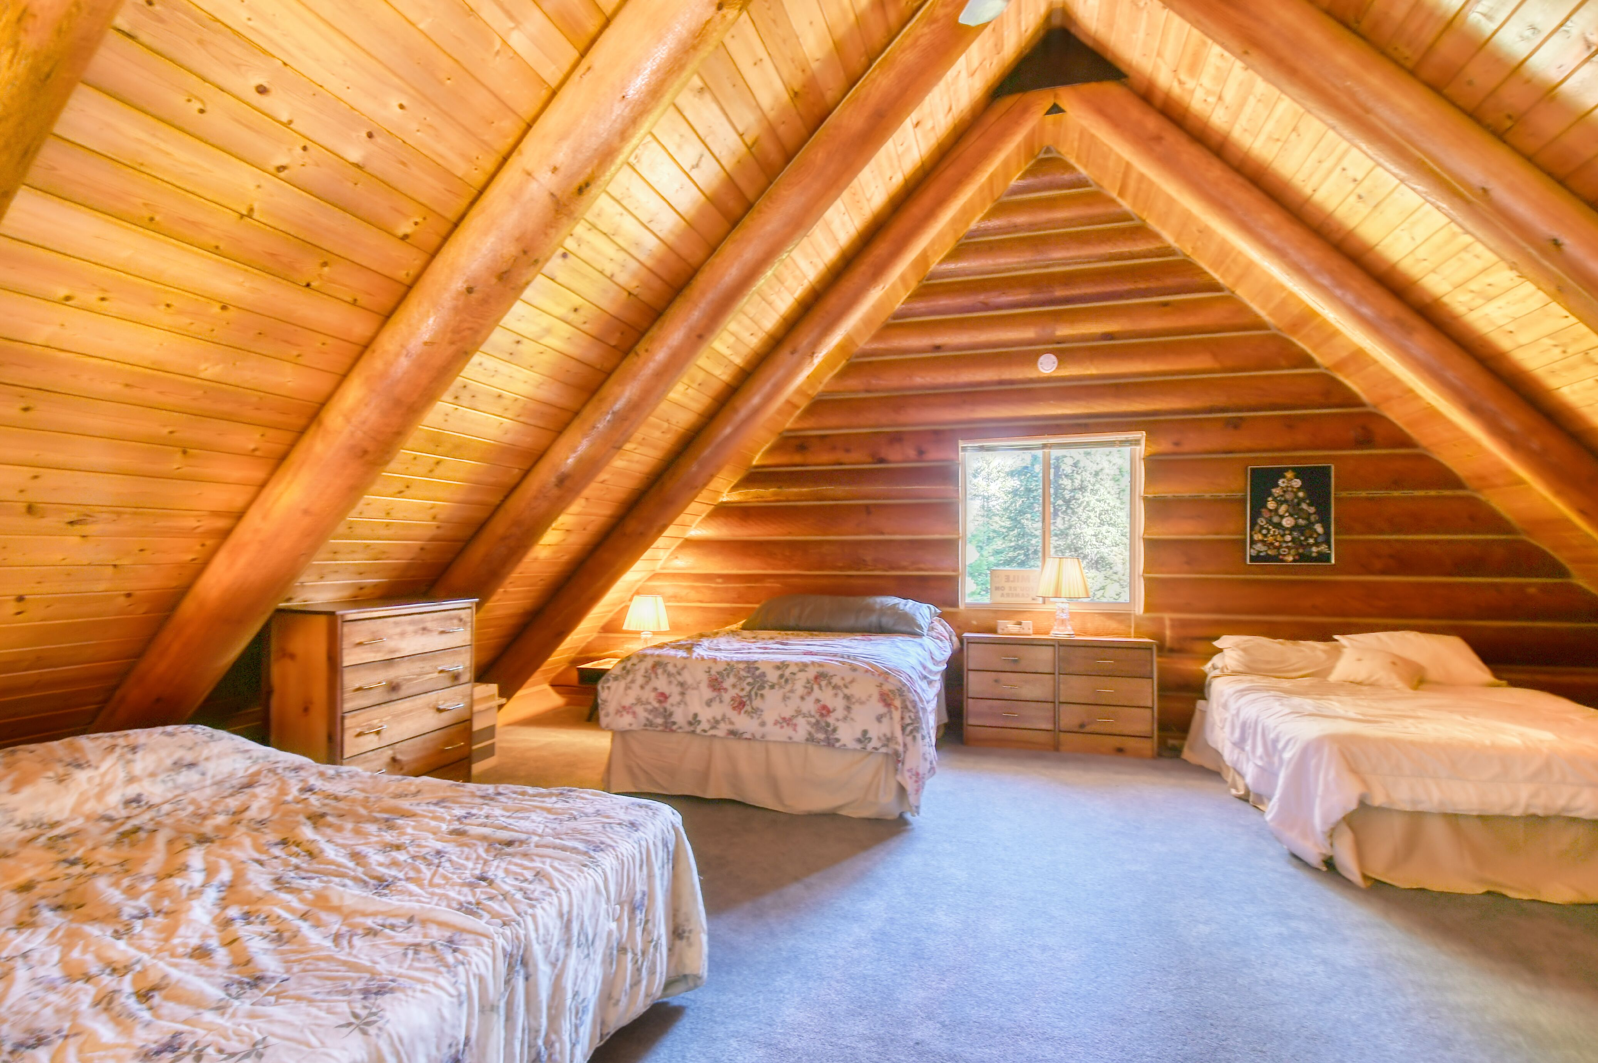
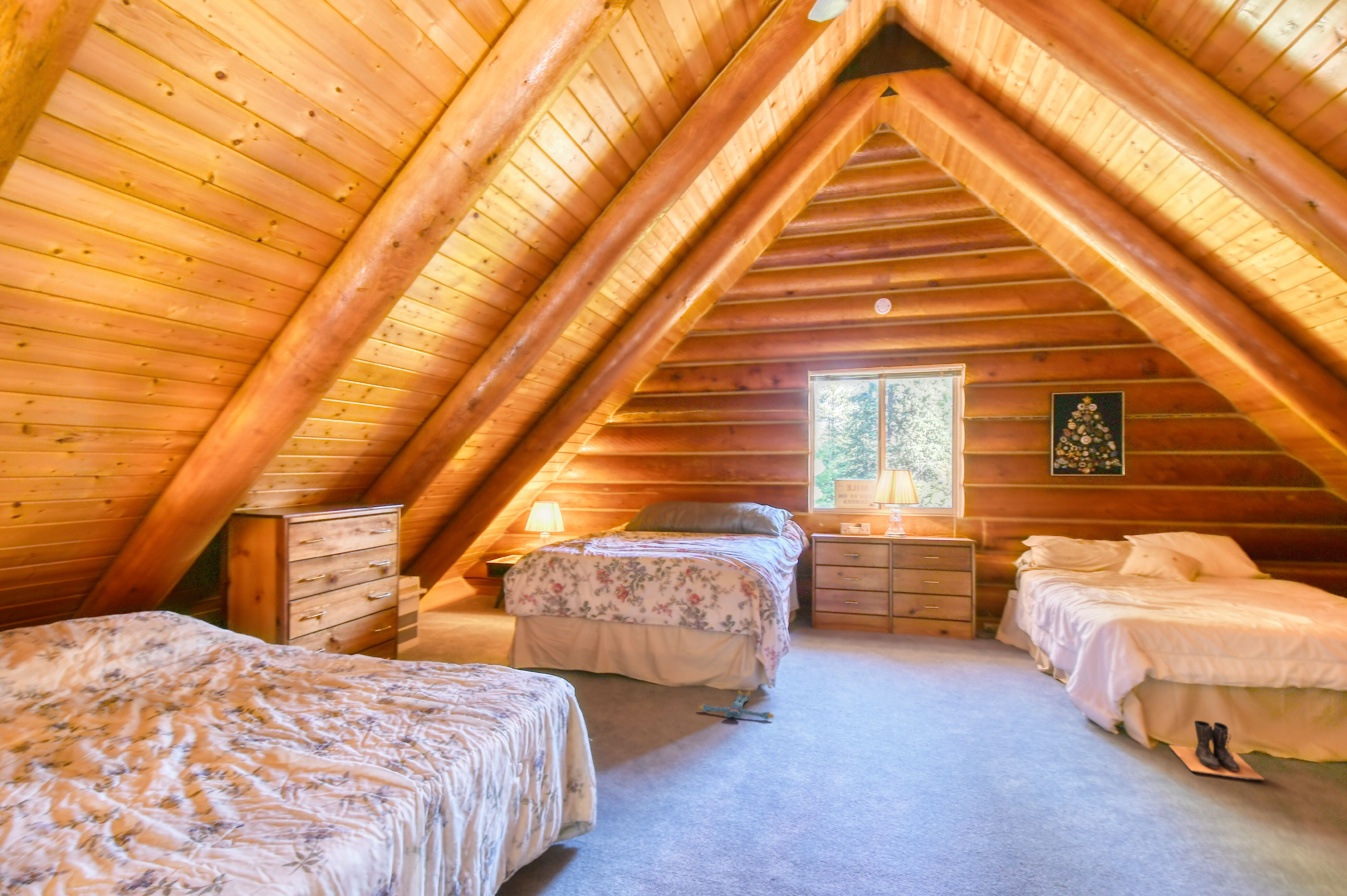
+ plush toy (739, 704)
+ boots (1213, 745)
